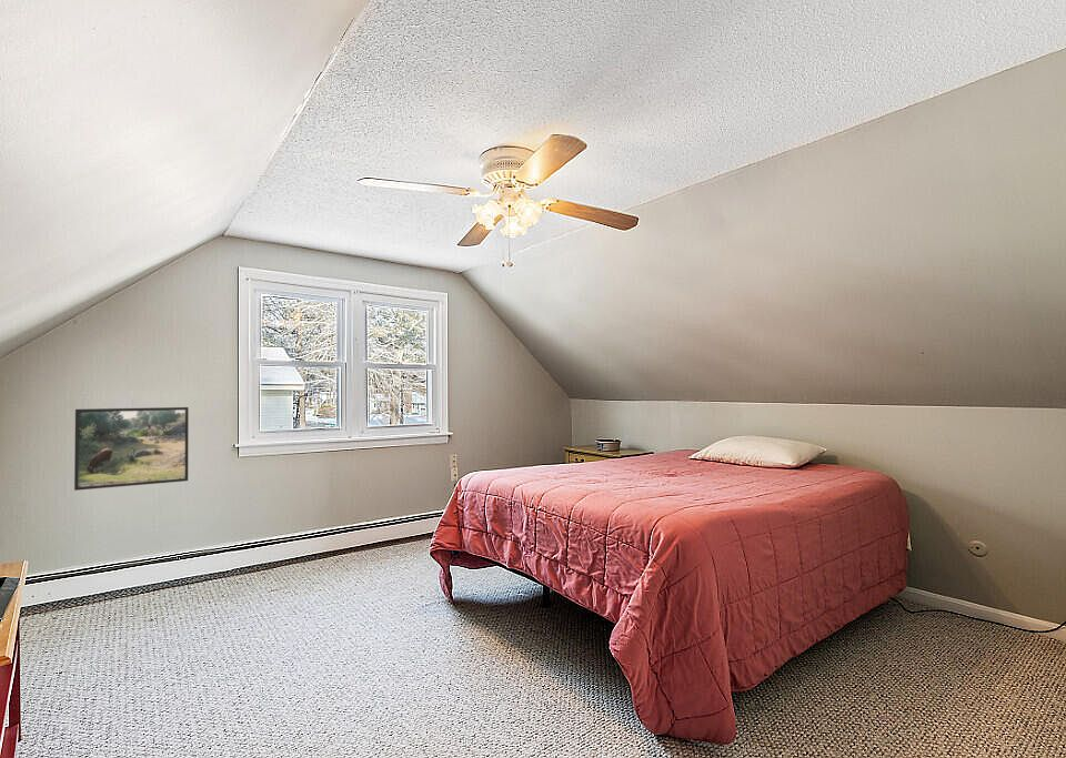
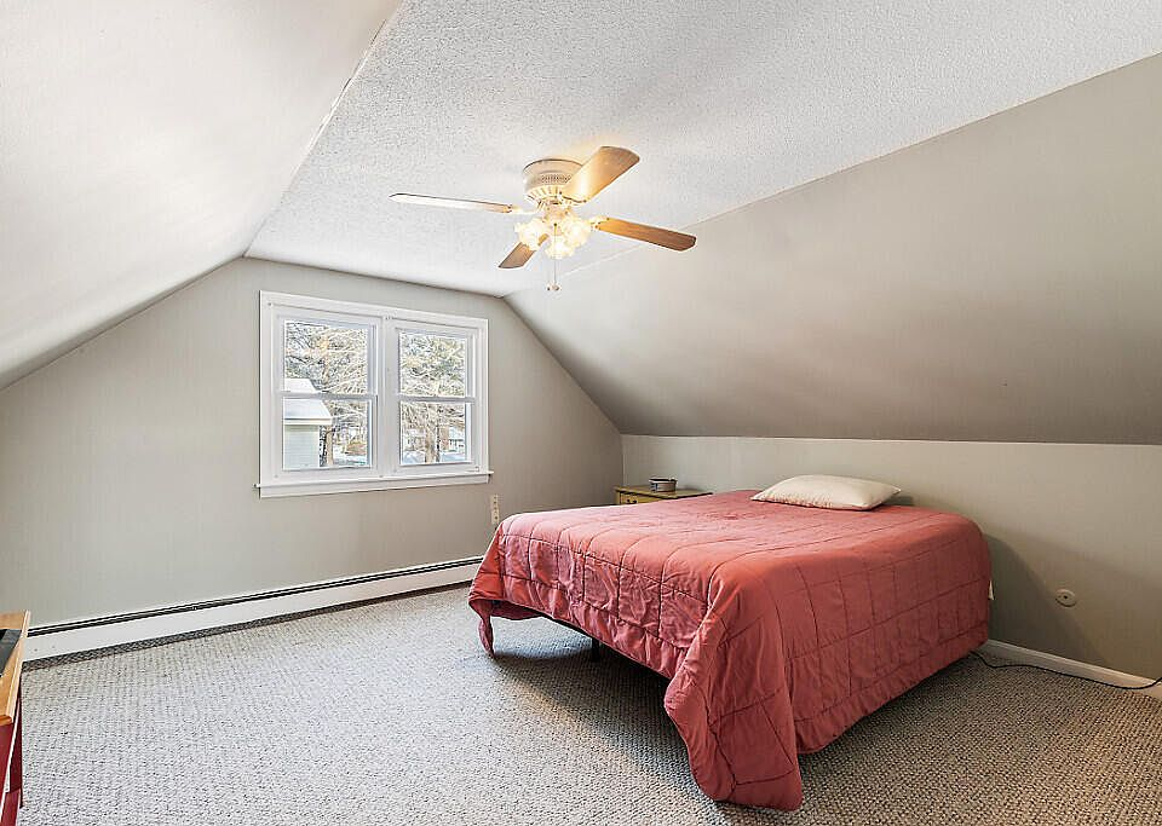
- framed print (133, 446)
